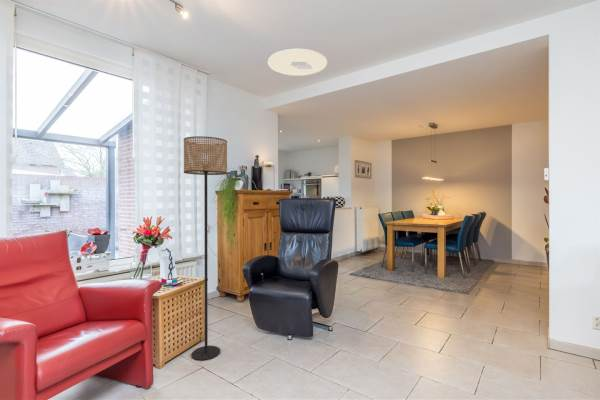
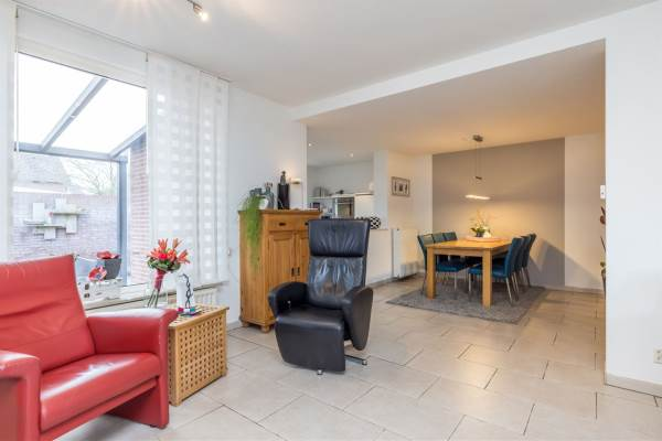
- ceiling light (297, 60)
- floor lamp (206, 247)
